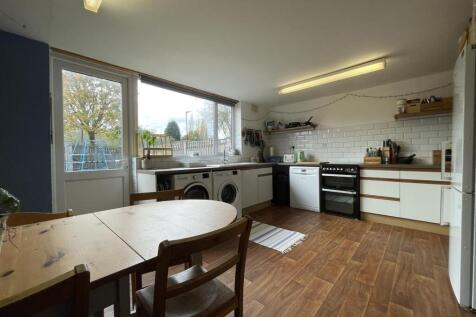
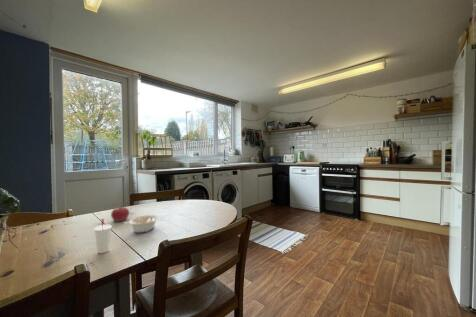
+ legume (143, 223)
+ cup (103, 234)
+ fruit (120, 212)
